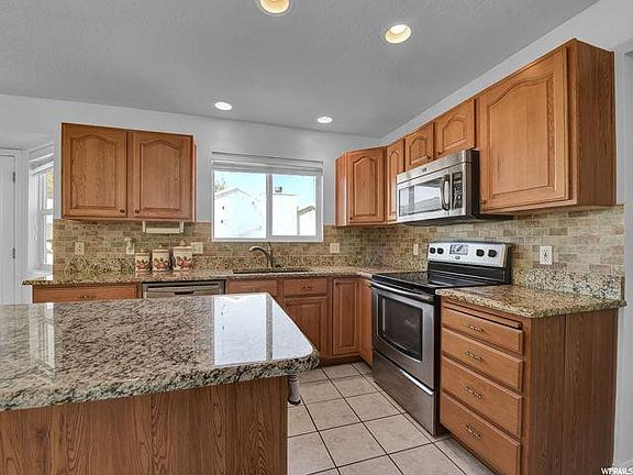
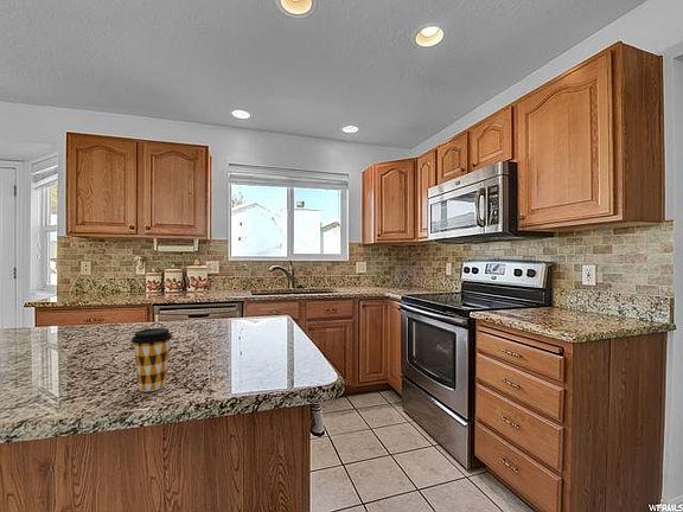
+ coffee cup (152, 358)
